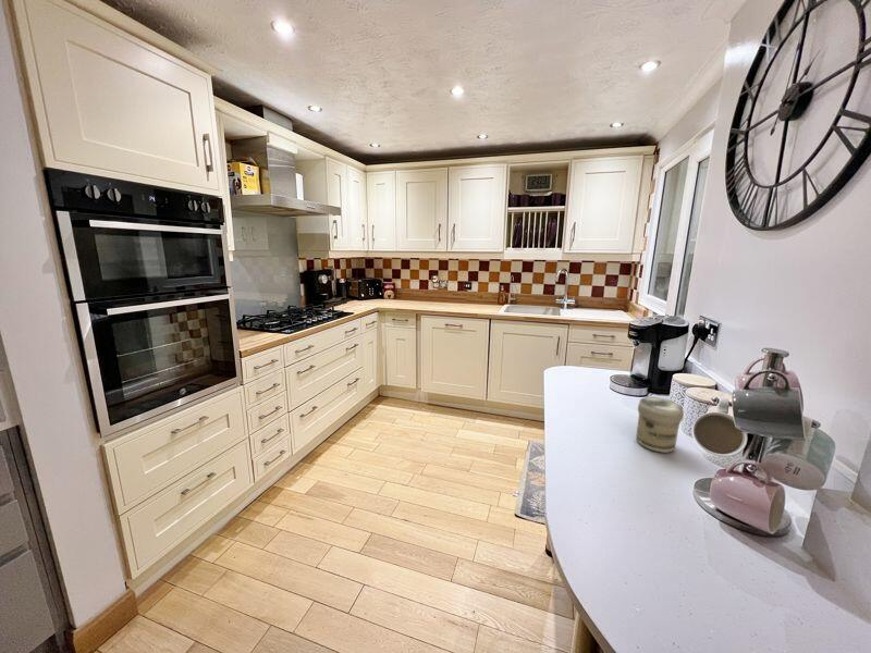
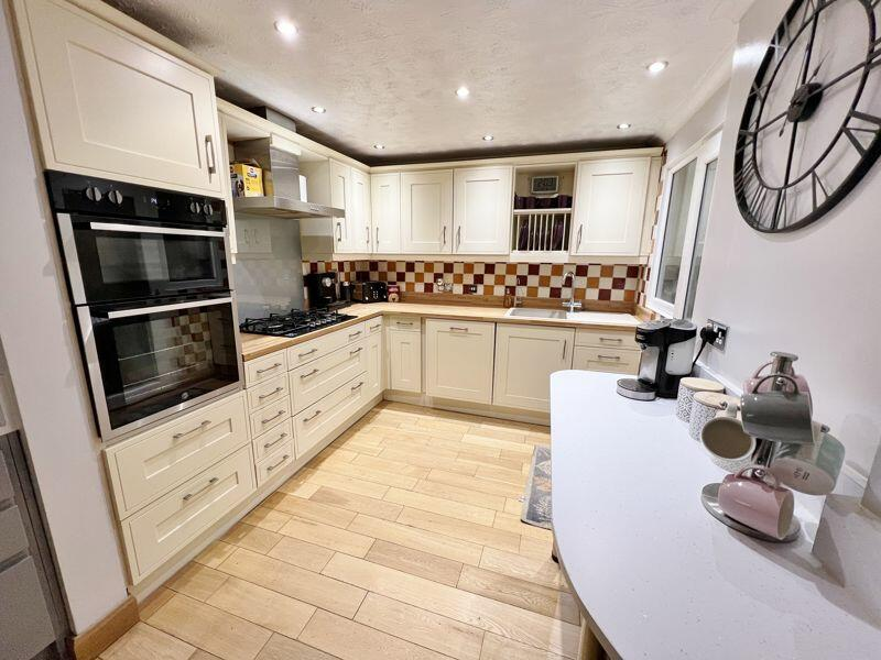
- jar (658, 423)
